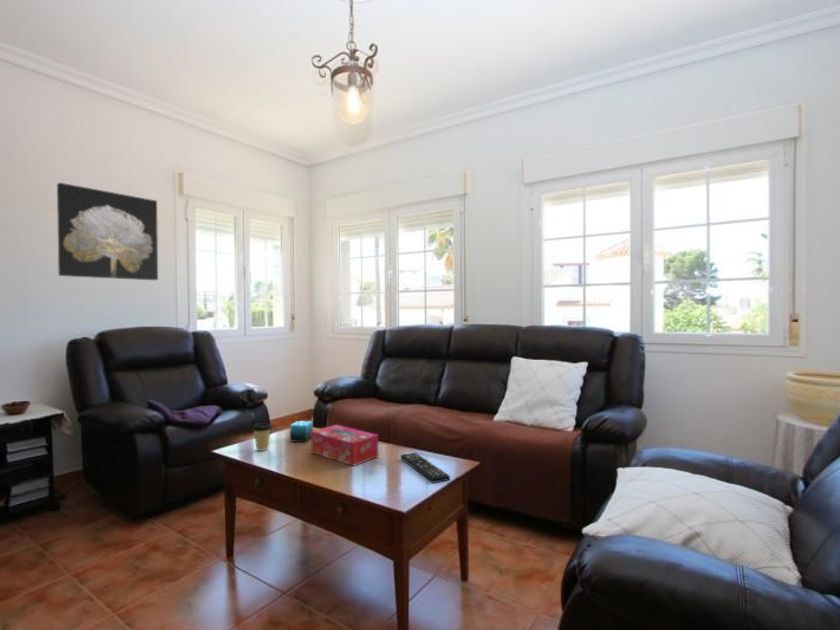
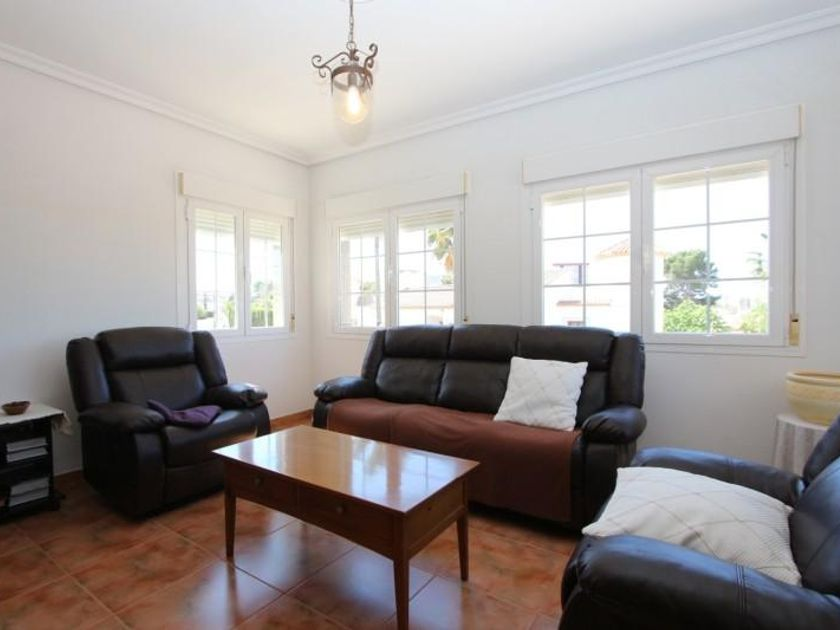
- tissue box (344, 443)
- candle (301, 427)
- remote control (423, 465)
- wall art (111, 235)
- coffee cup (262, 436)
